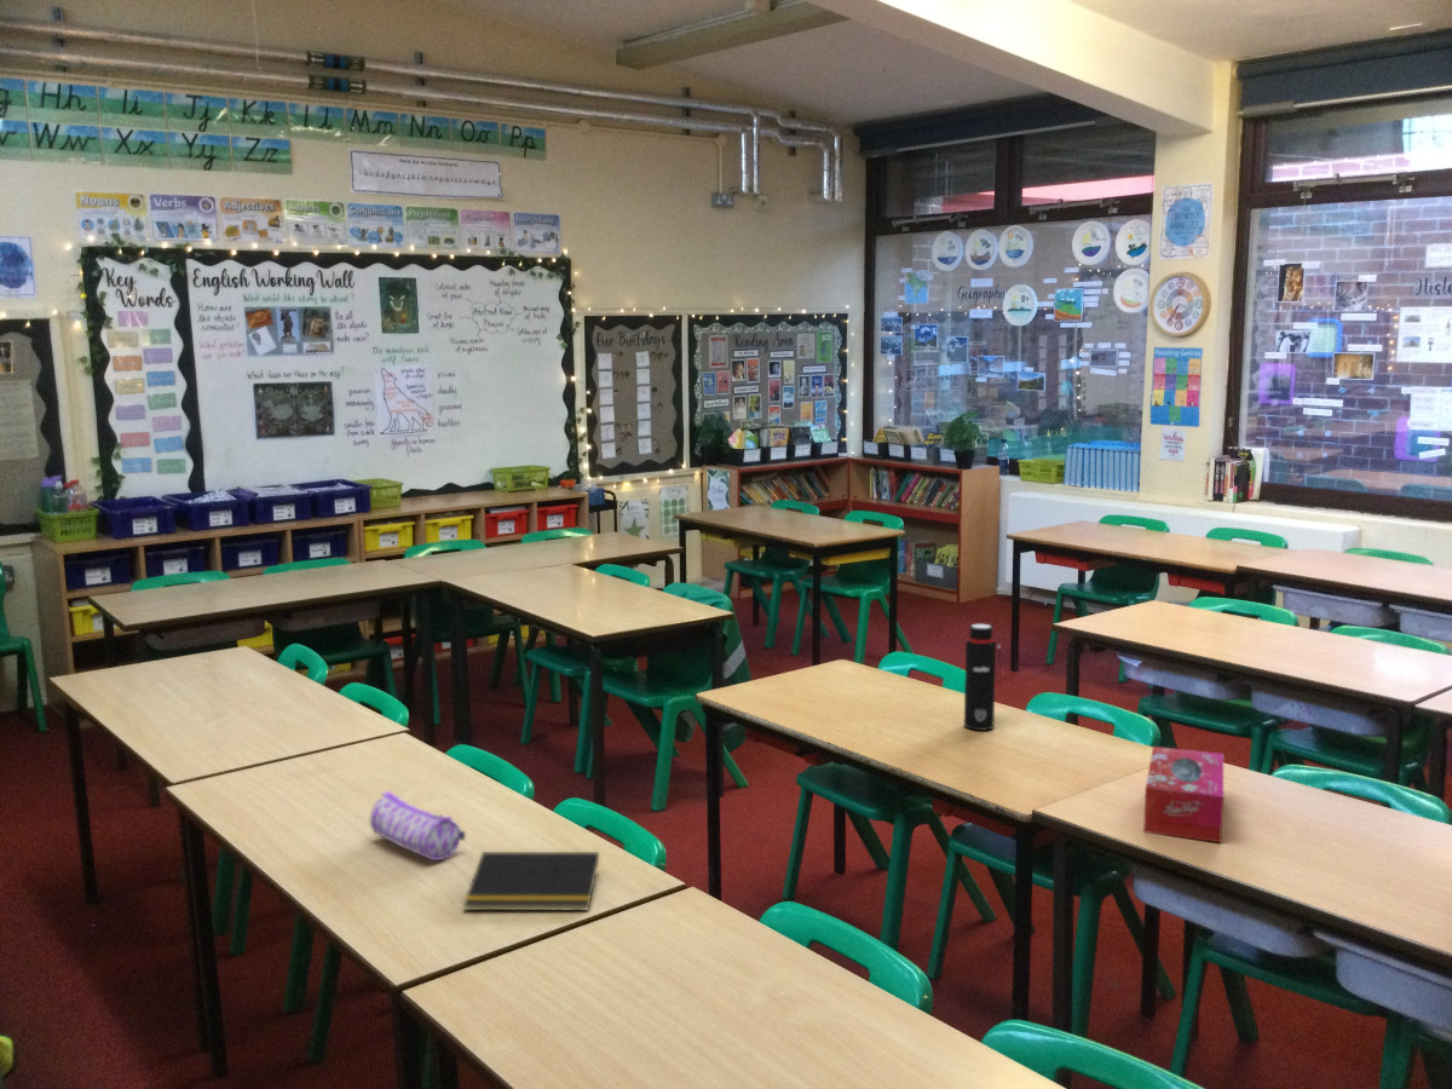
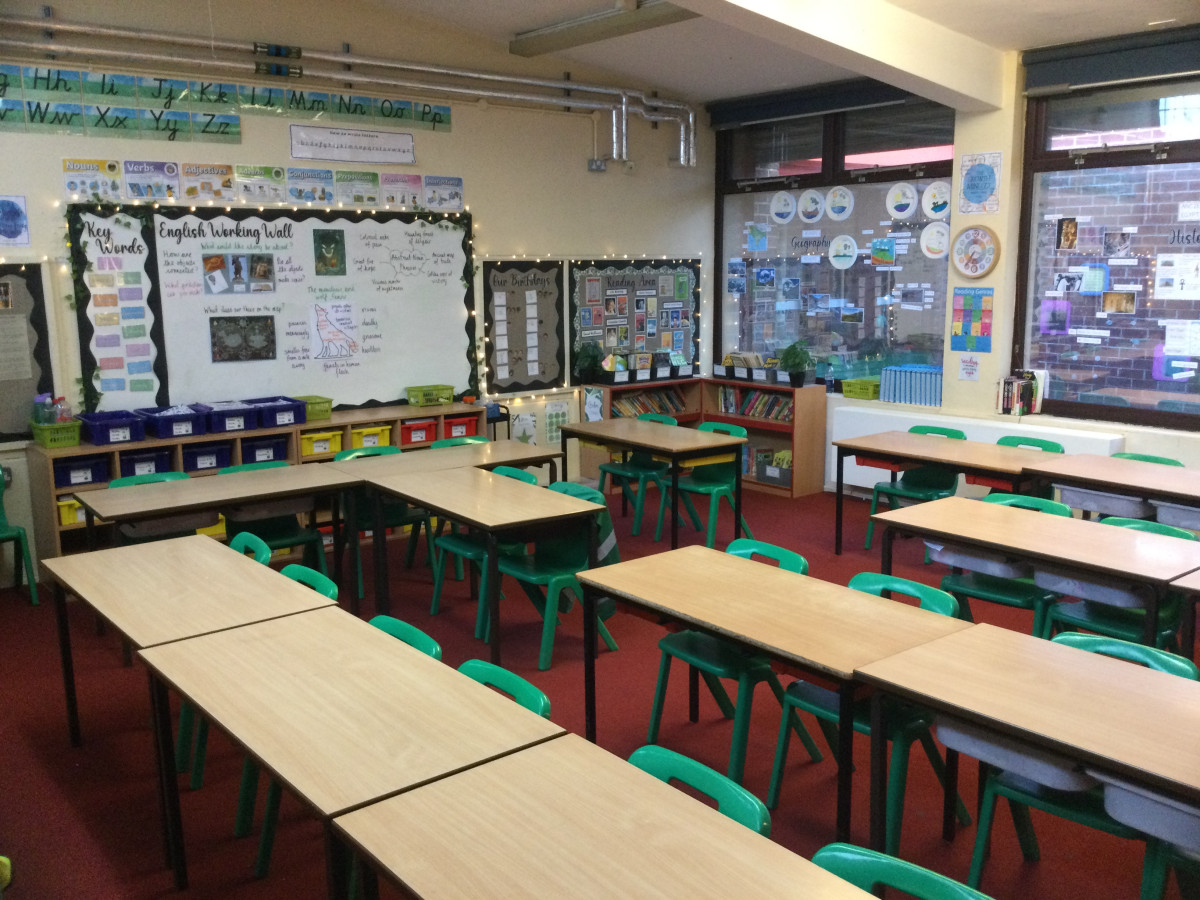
- pencil case (414, 825)
- notepad (534, 880)
- tissue box (1185, 791)
- water bottle (983, 676)
